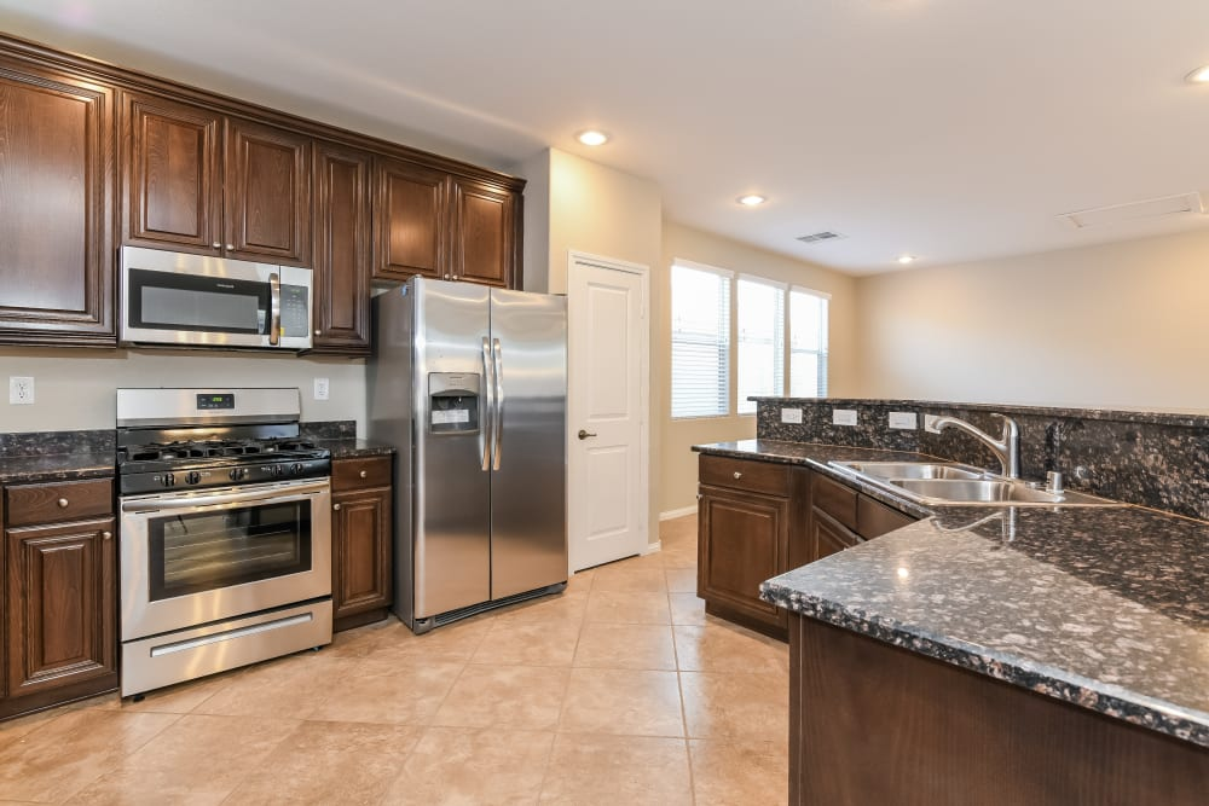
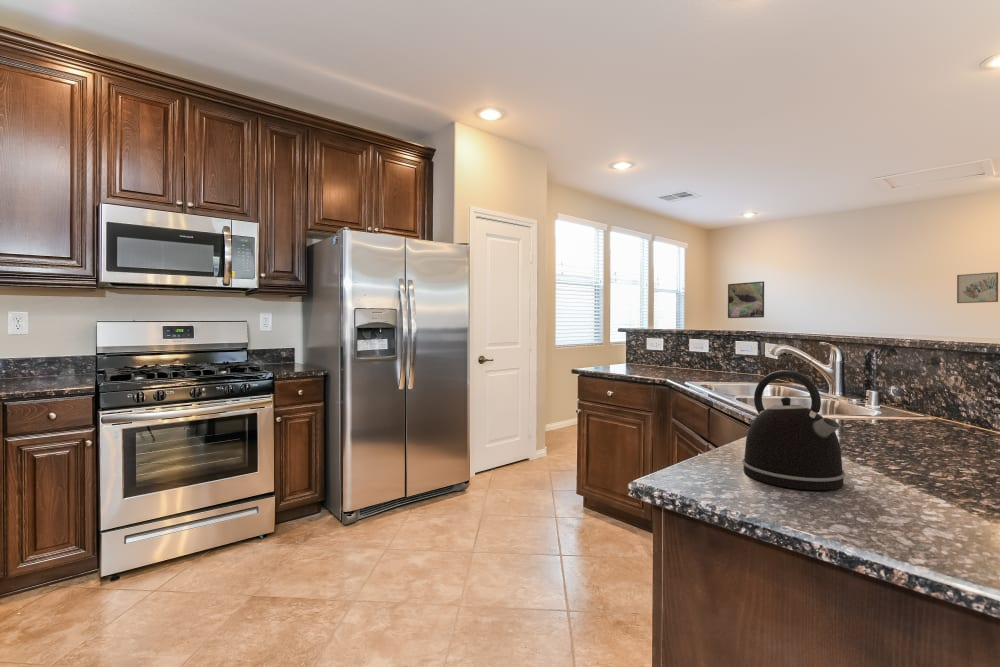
+ kettle (790, 423)
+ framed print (745, 300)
+ wall art (977, 288)
